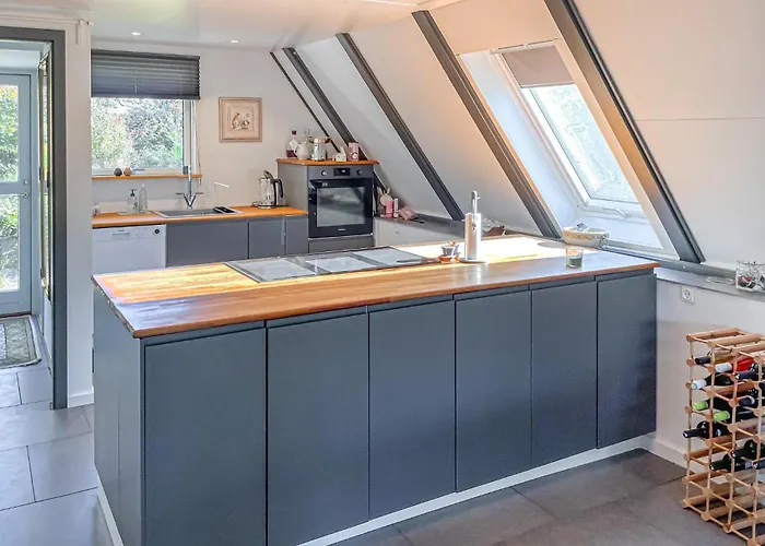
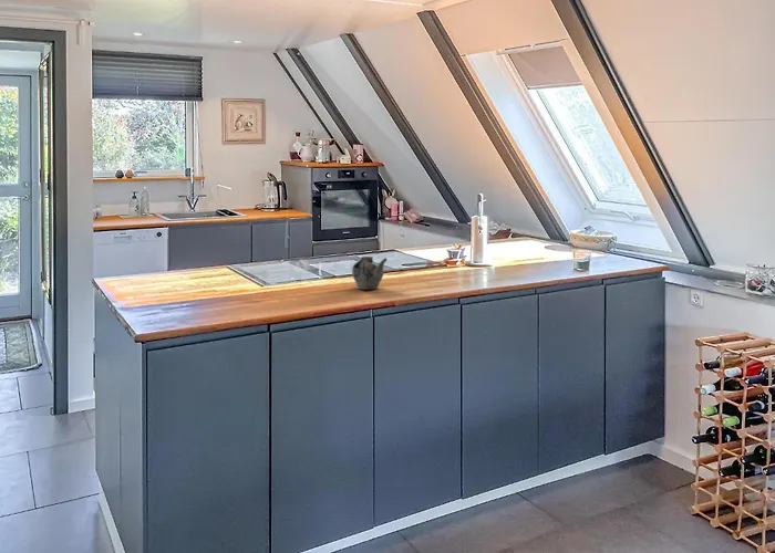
+ teapot (372, 272)
